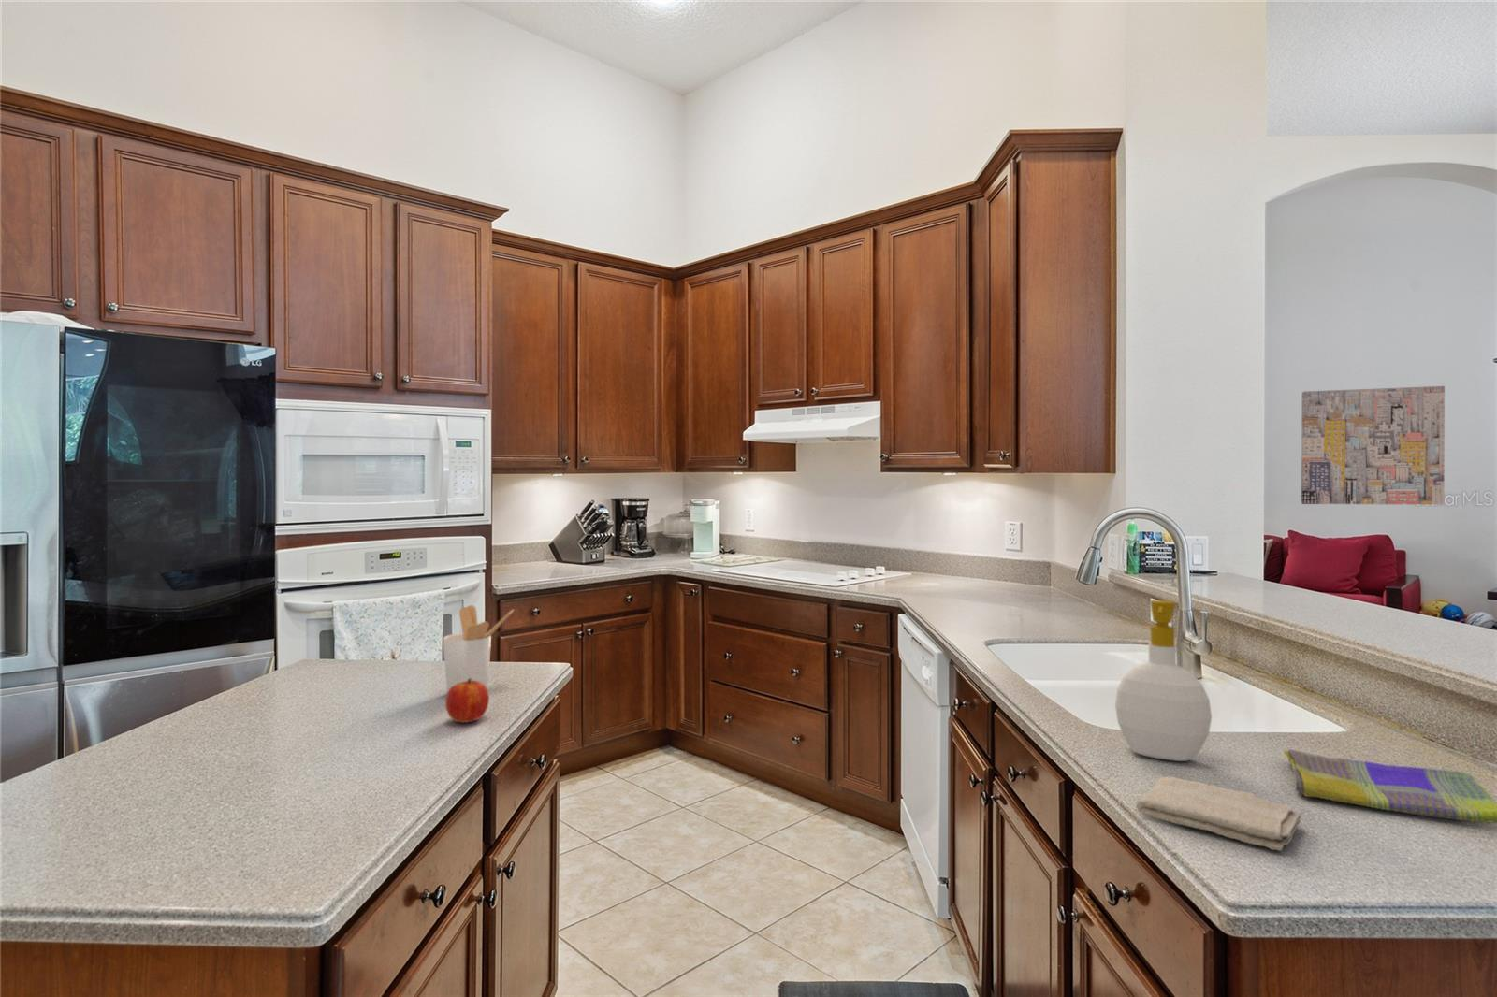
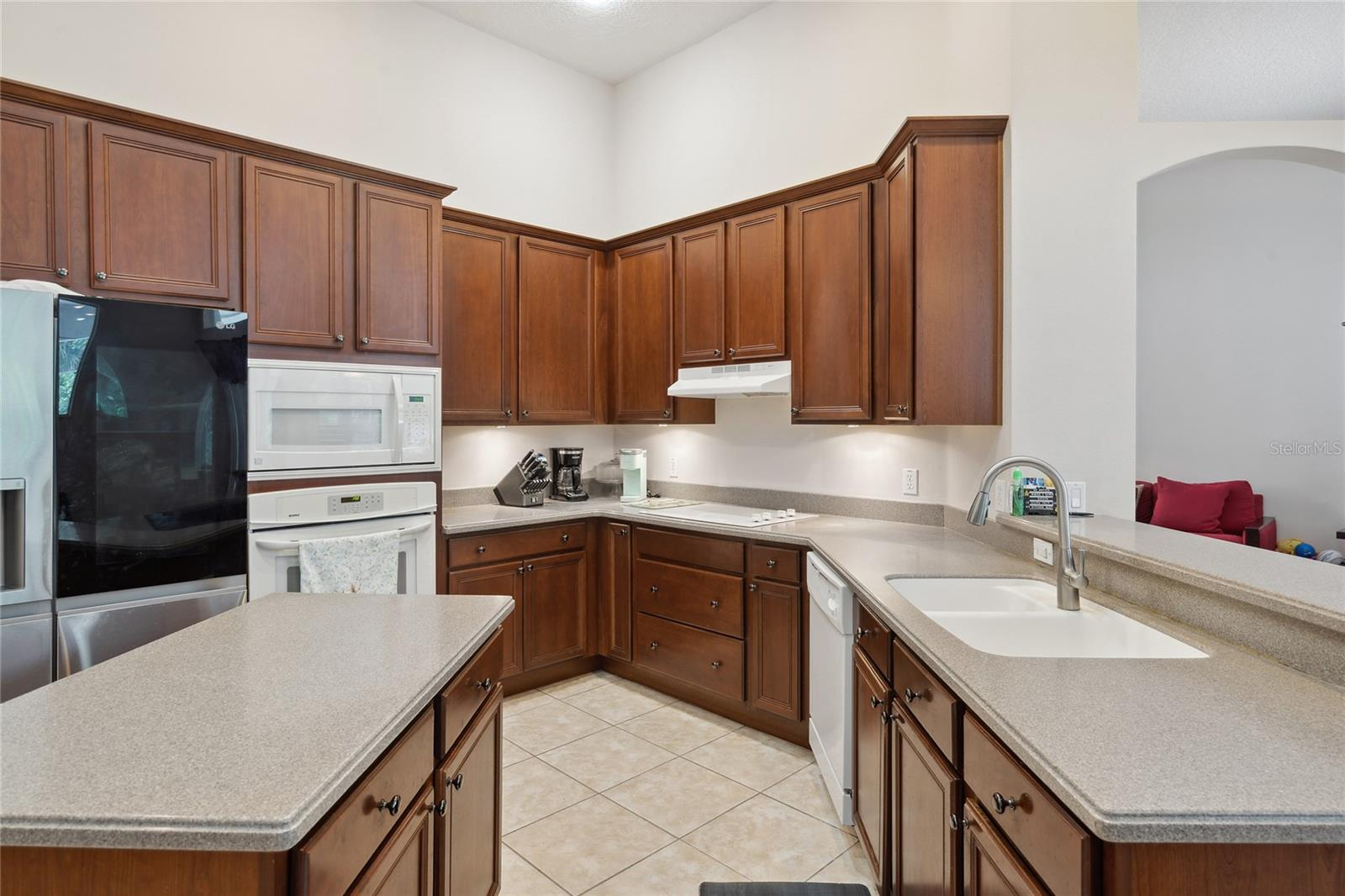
- wall art (1371, 446)
- utensil holder (480, 650)
- fruit (466, 699)
- washcloth (1217, 809)
- soap bottle (1161, 678)
- dish towel (1386, 783)
